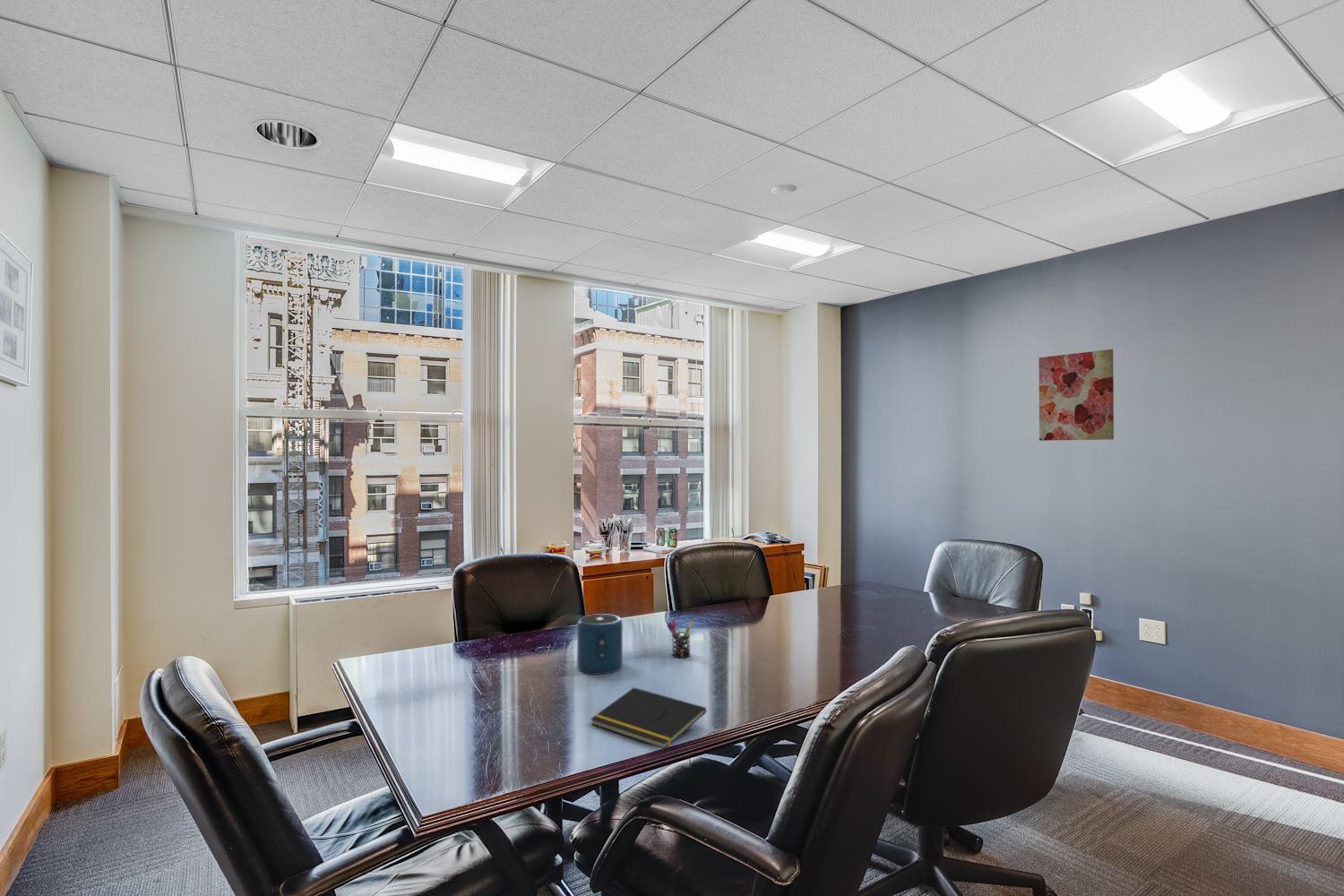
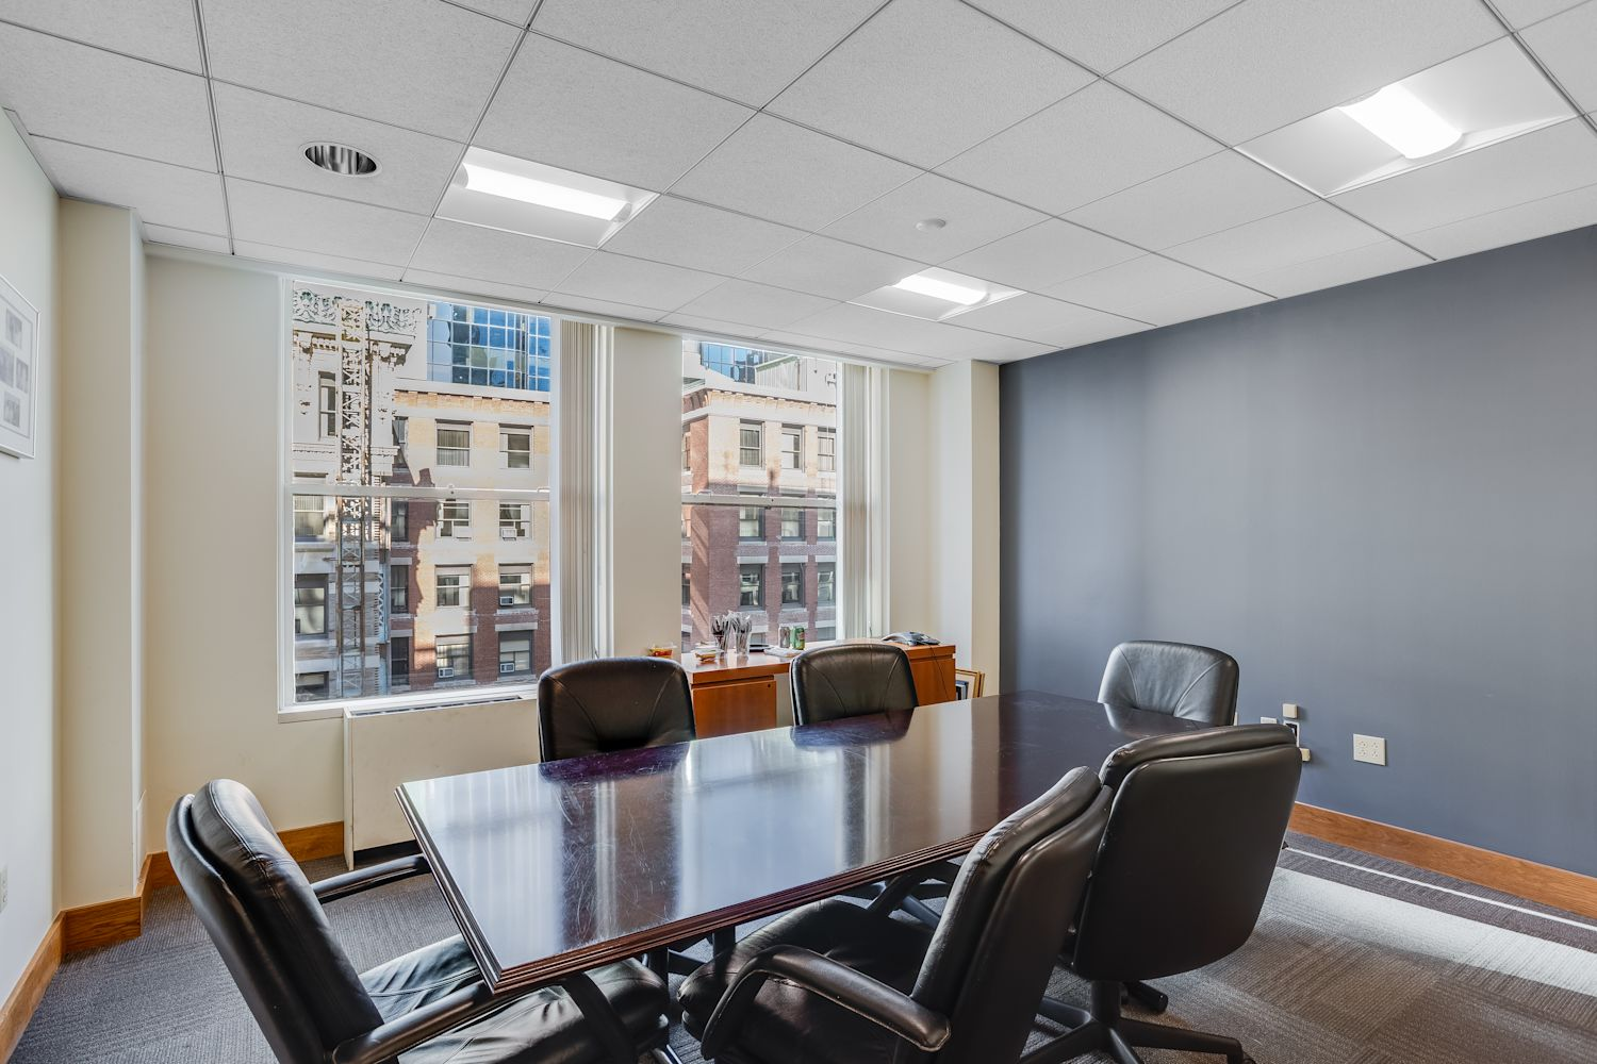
- speaker (599, 642)
- pen holder (681, 638)
- notepad (648, 715)
- wall art (1074, 396)
